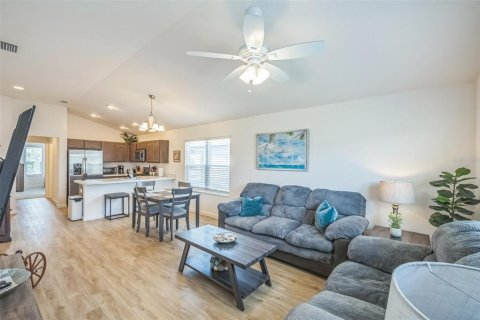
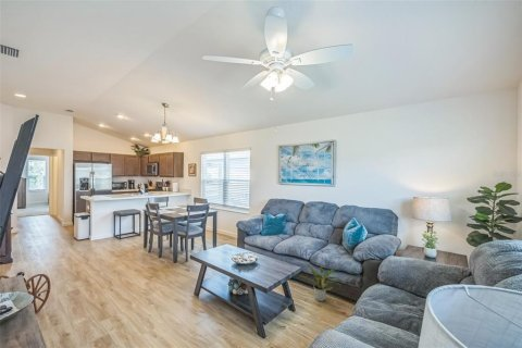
+ potted plant (321, 284)
